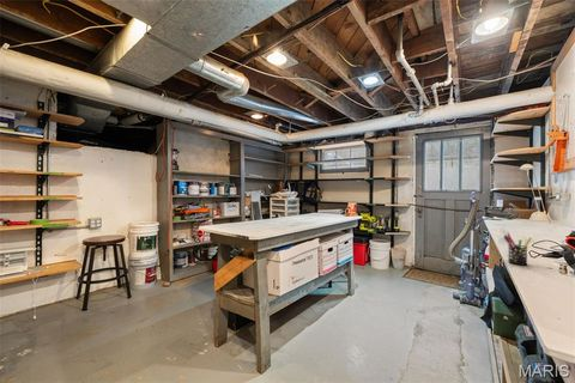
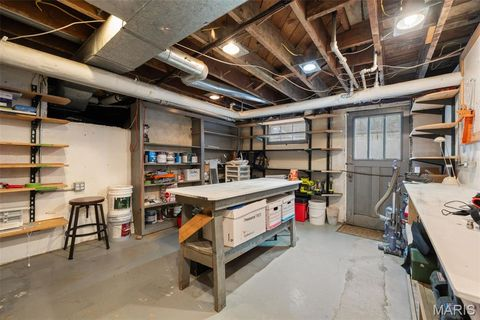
- pen holder (516, 248)
